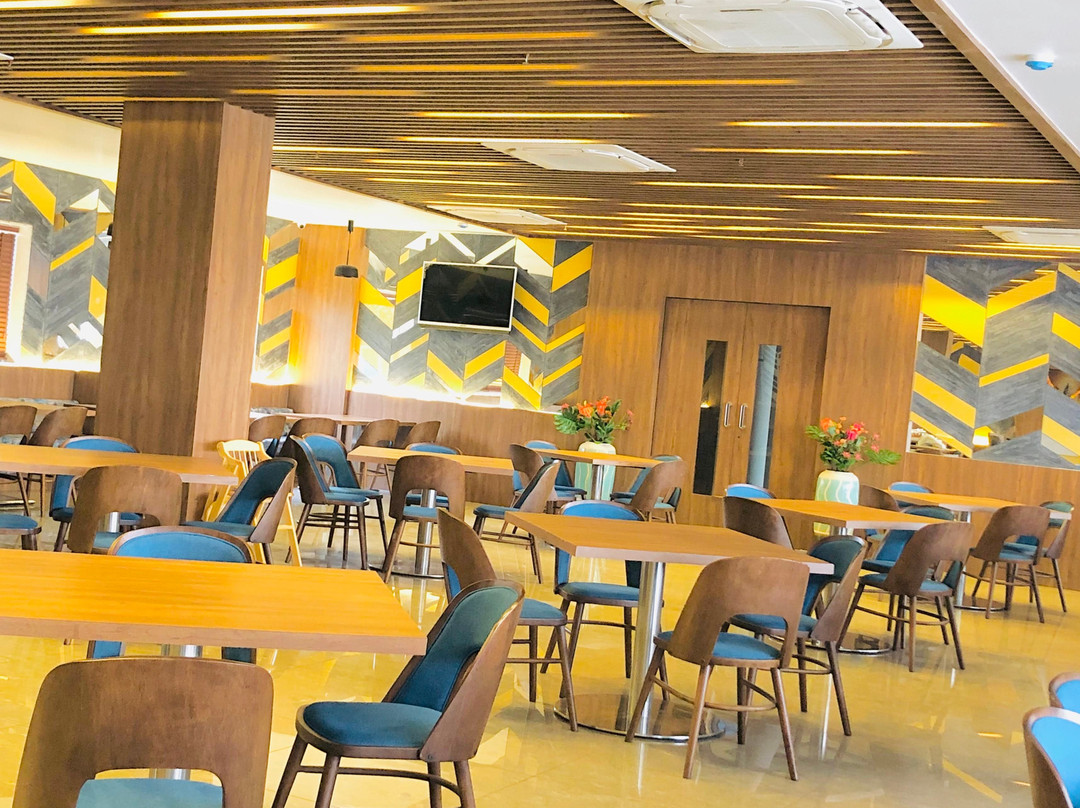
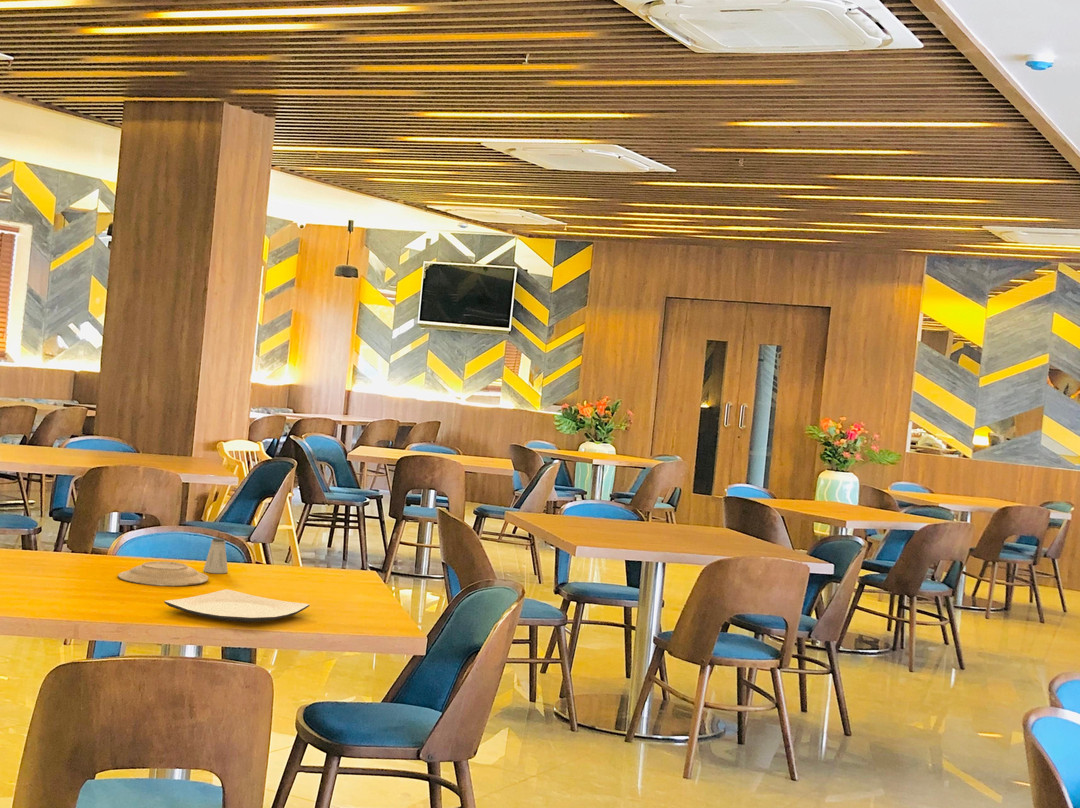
+ plate (164, 571)
+ saltshaker (217, 555)
+ plate (238, 607)
